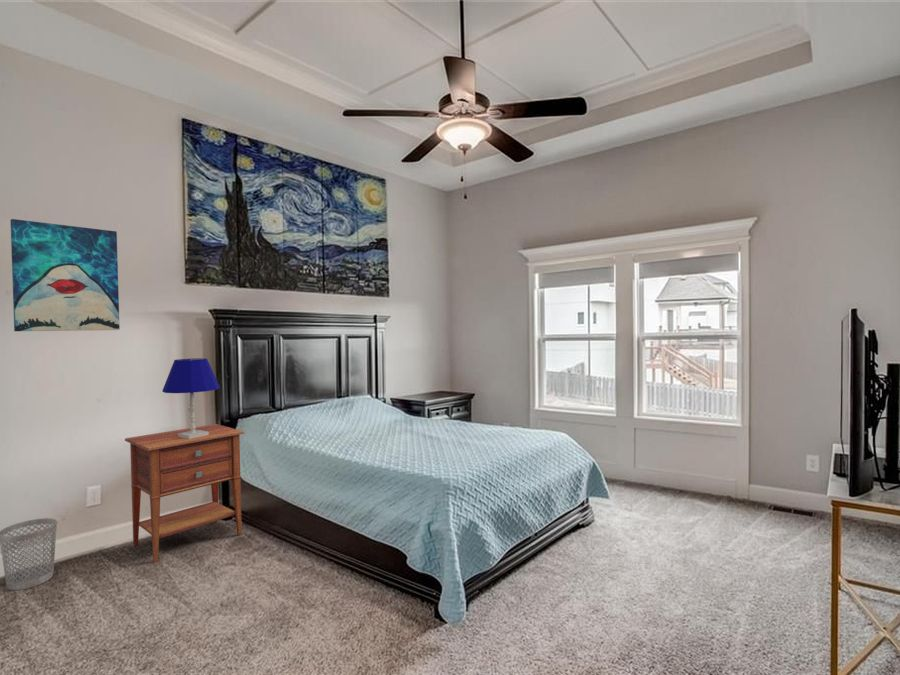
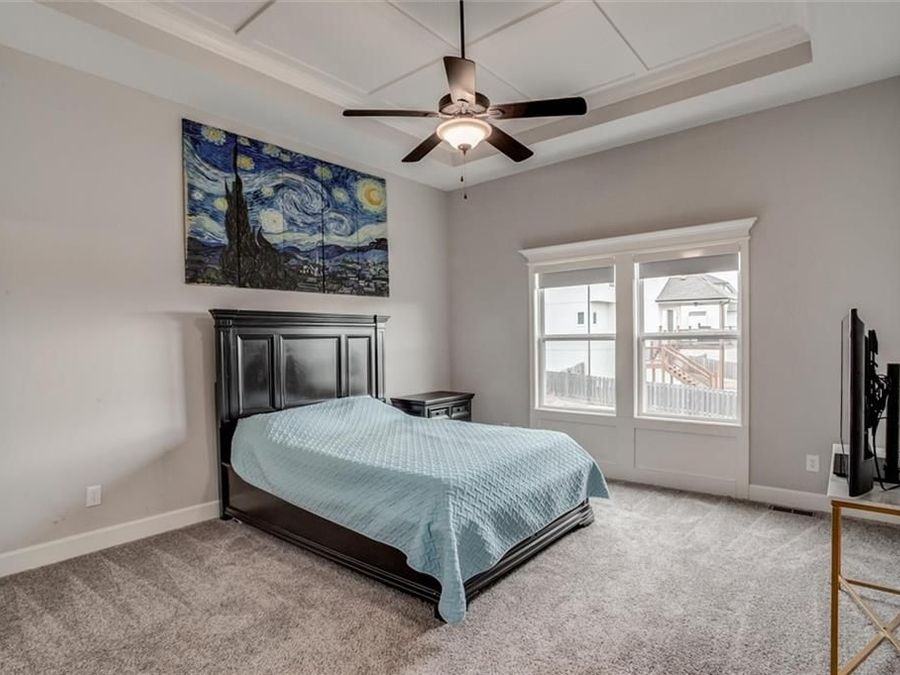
- table lamp (192, 397)
- nightstand (187, 487)
- wall art (68, 278)
- wastebasket (29, 554)
